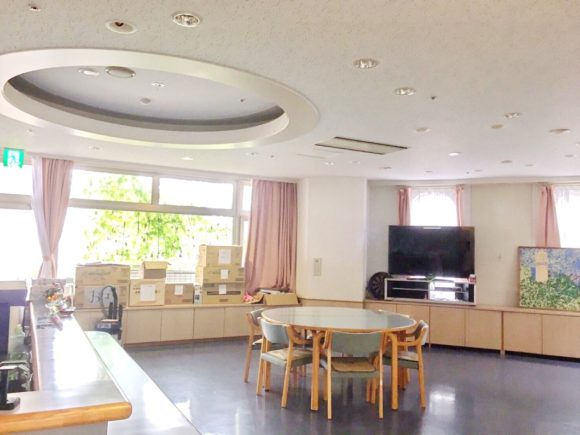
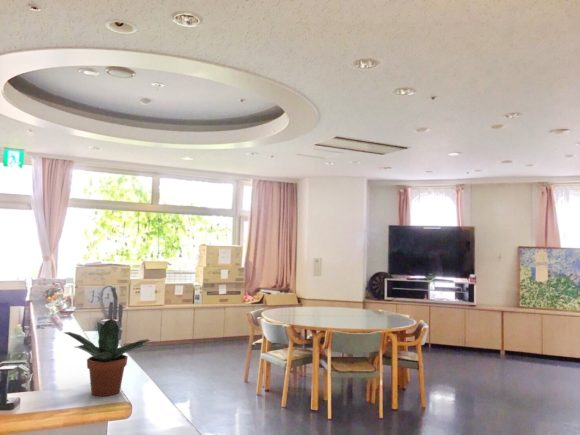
+ potted plant (108, 353)
